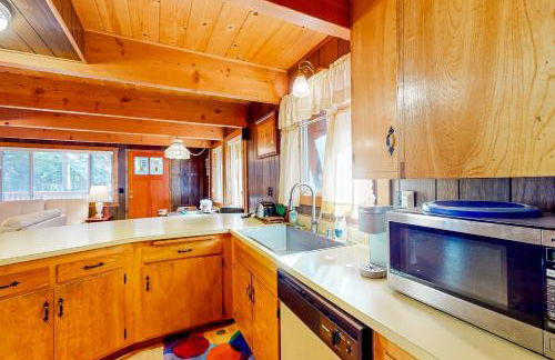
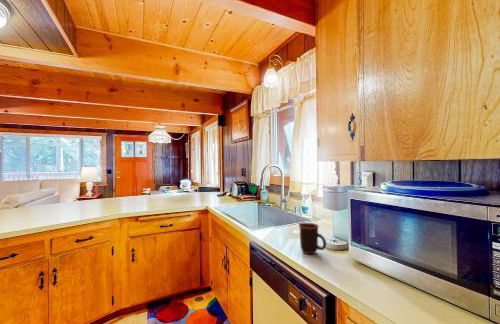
+ mug (312, 239)
